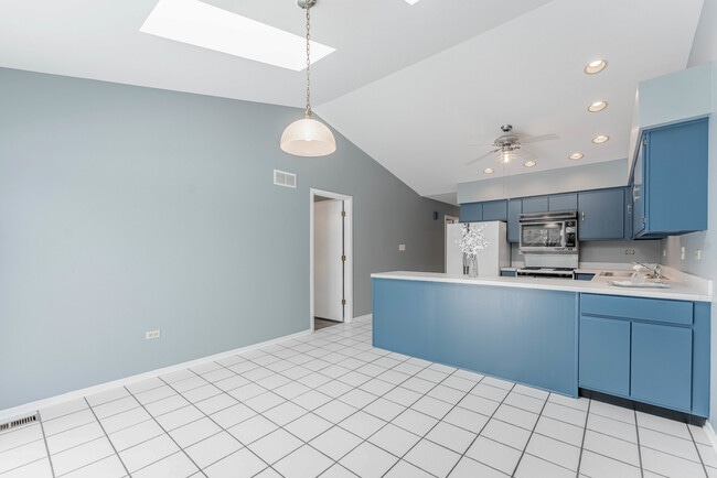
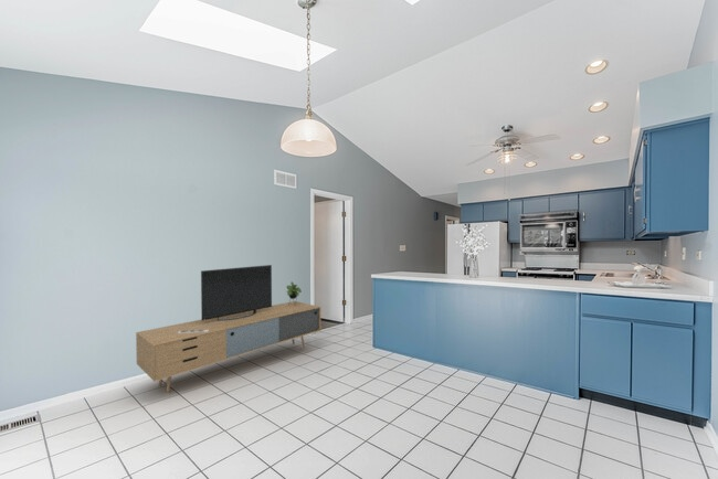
+ media console (241, 316)
